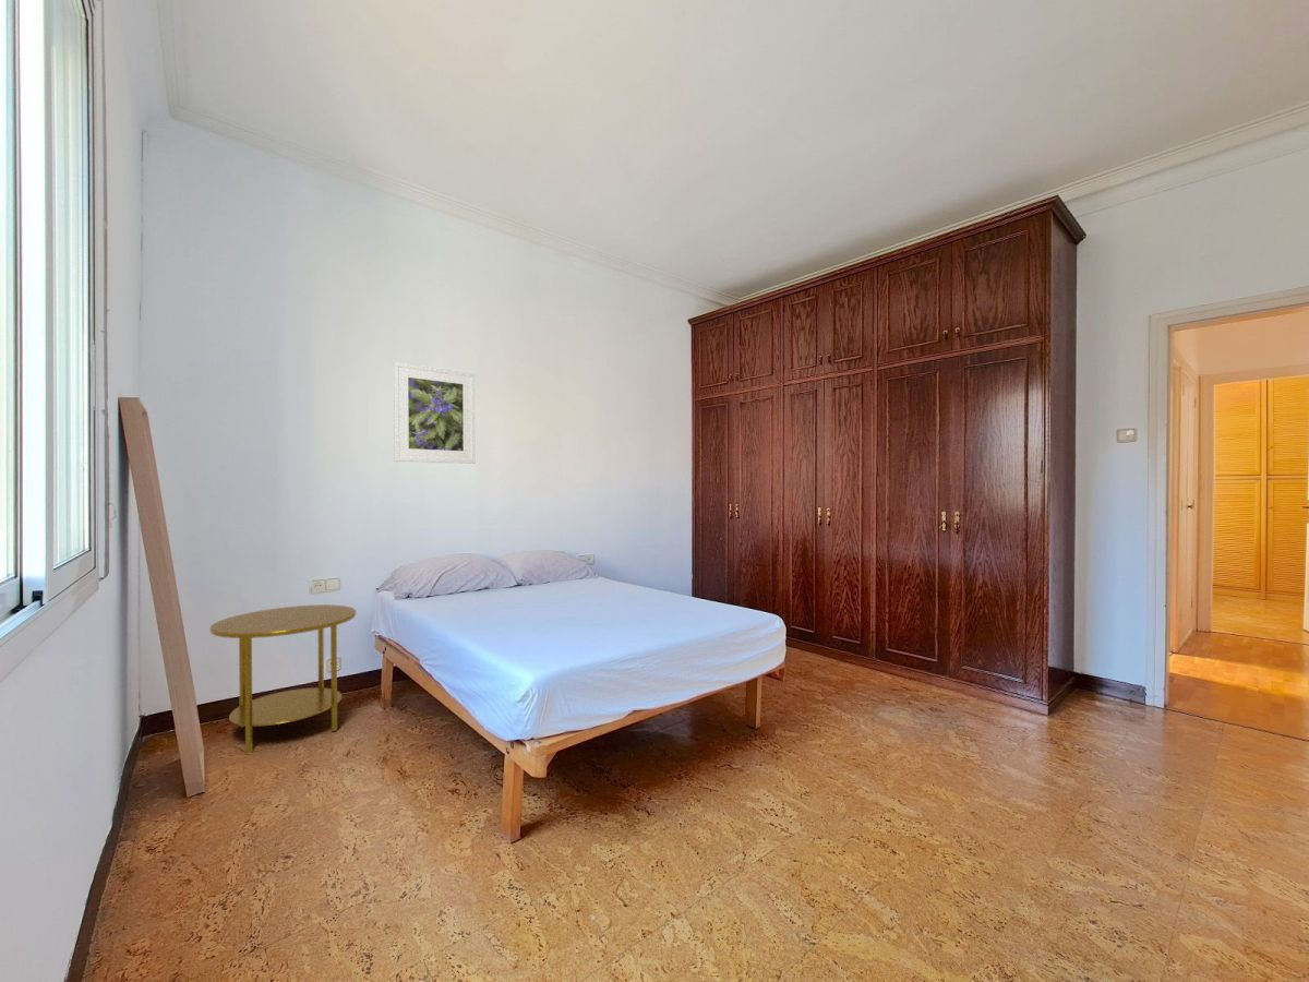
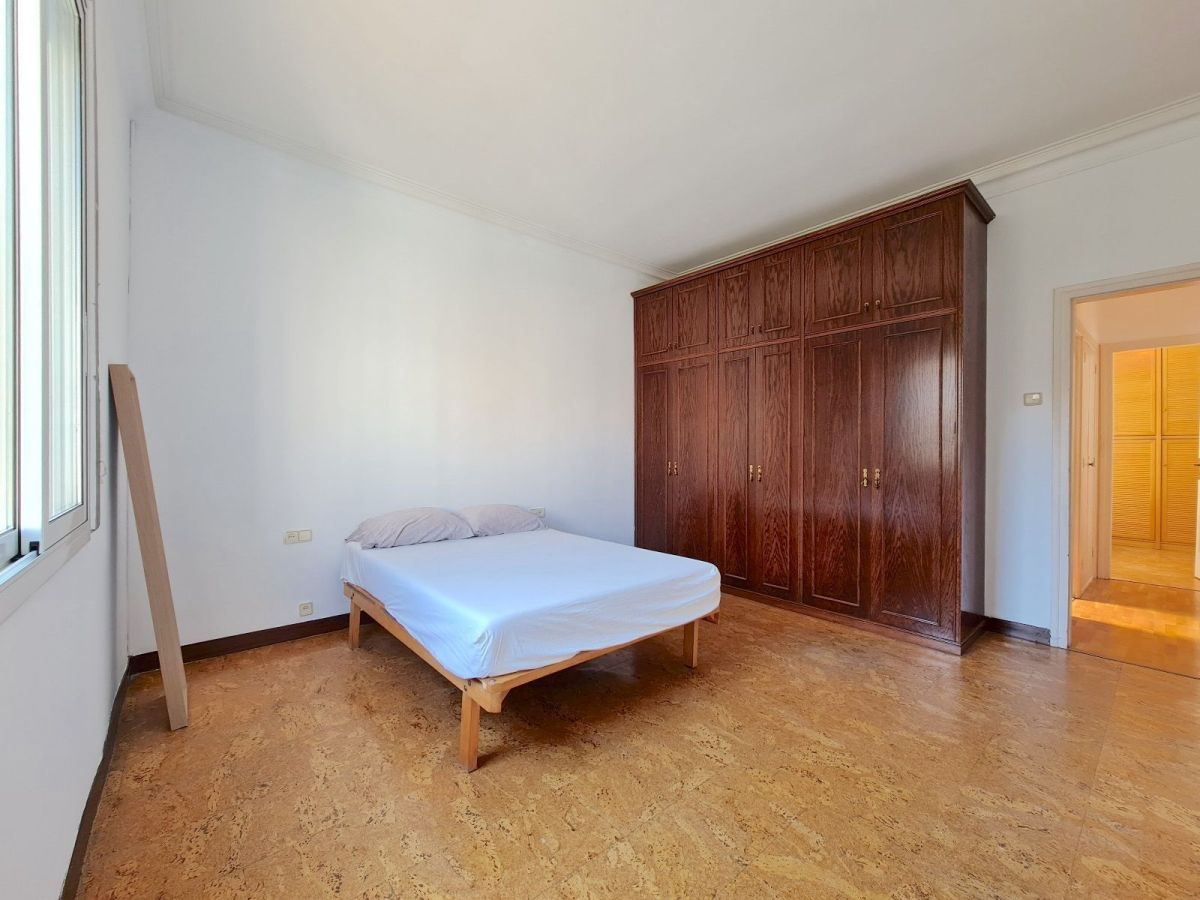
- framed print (435, 415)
- side table (291, 690)
